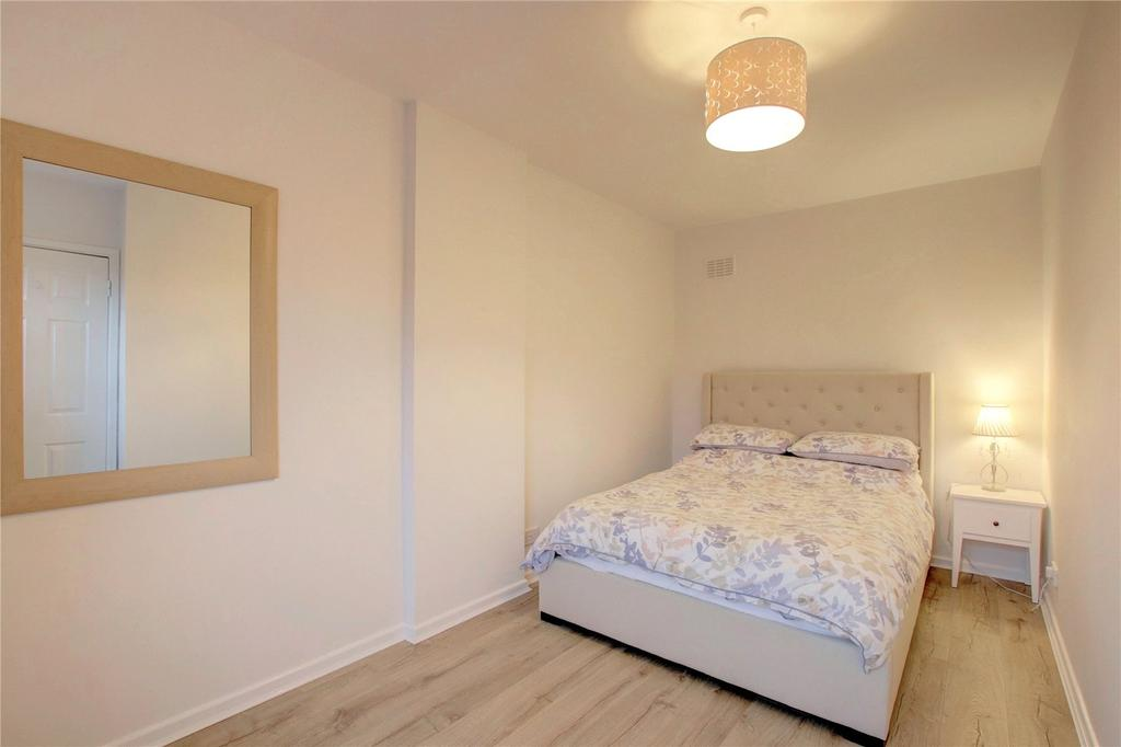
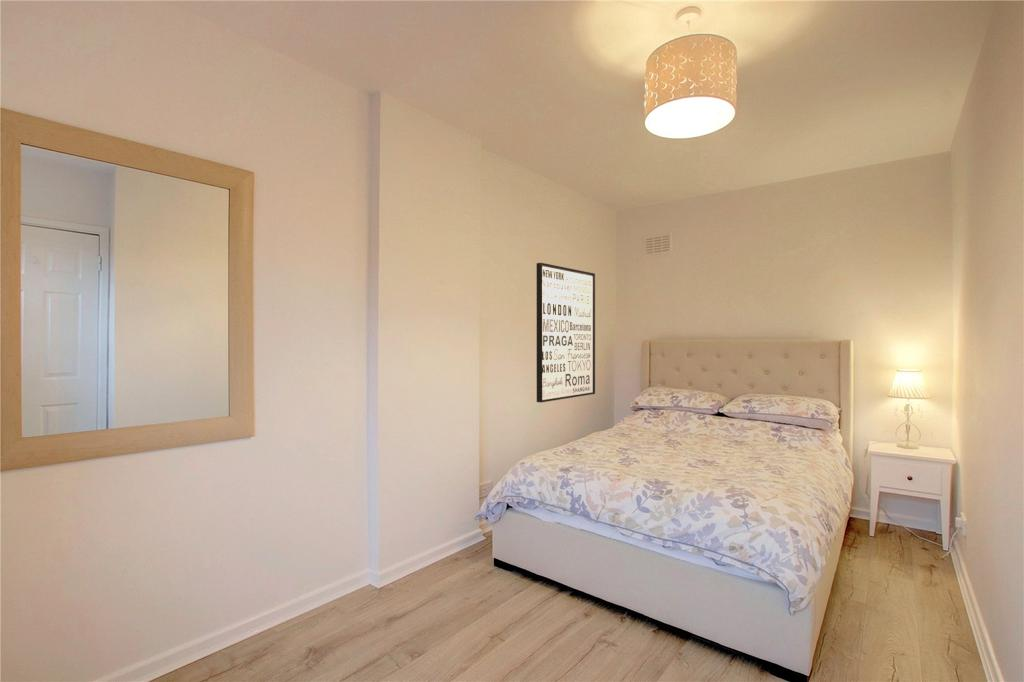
+ wall art (567, 333)
